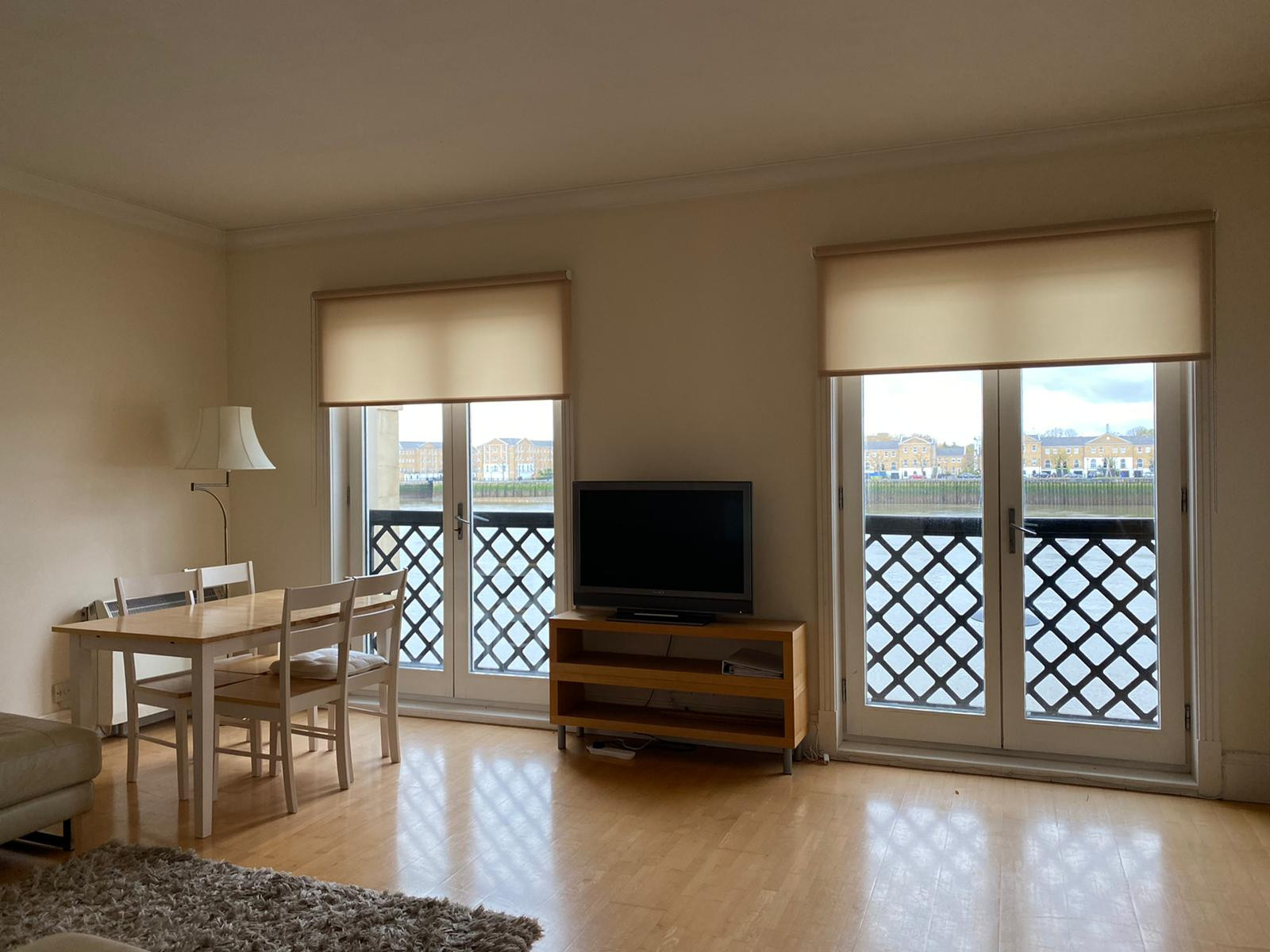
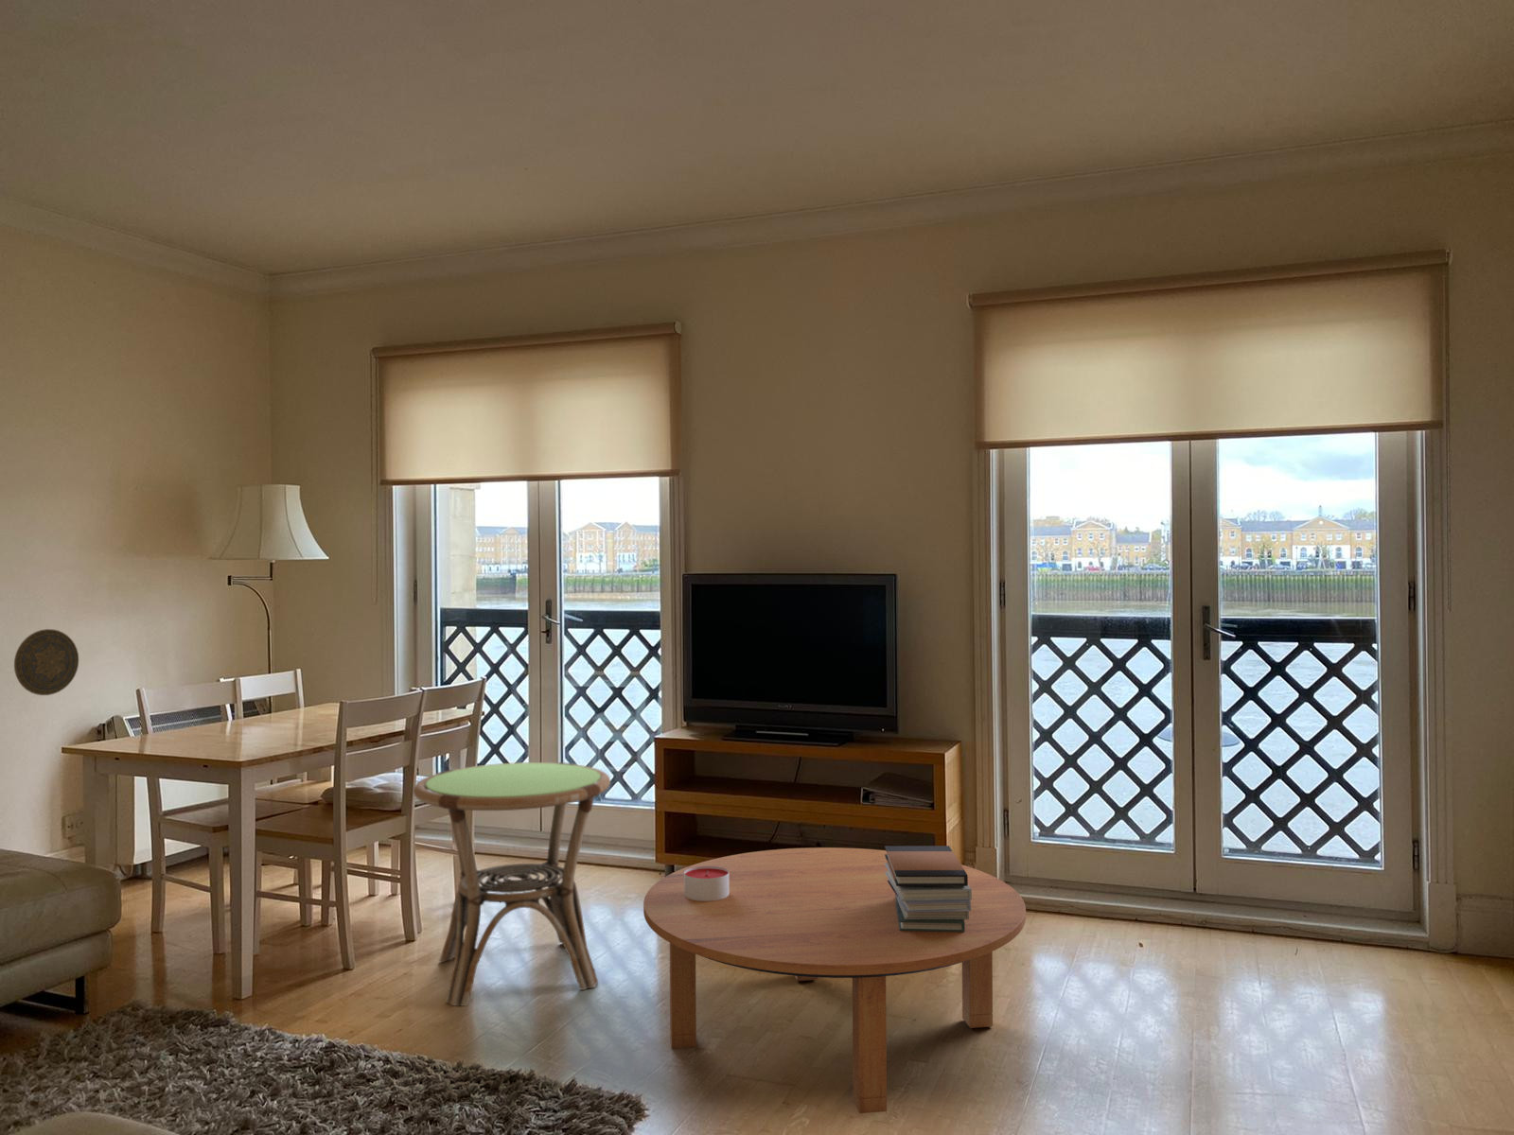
+ book stack (925, 886)
+ candle (706, 881)
+ decorative plate (48, 662)
+ coffee table (832, 963)
+ side table (514, 875)
